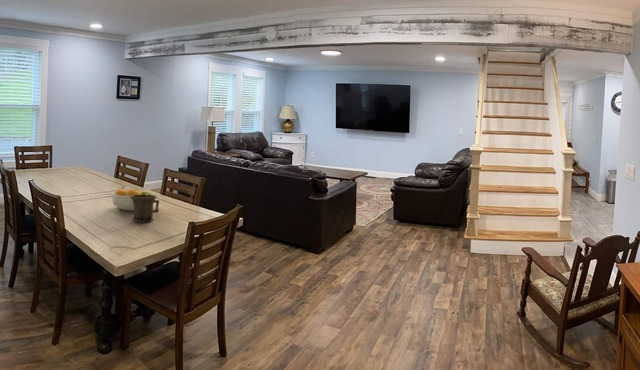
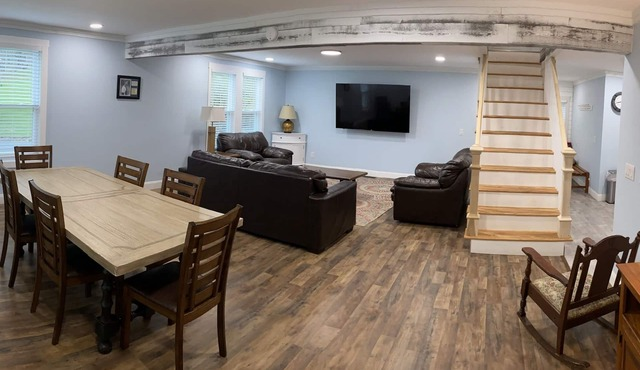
- mug (143, 208)
- fruit bowl (131, 199)
